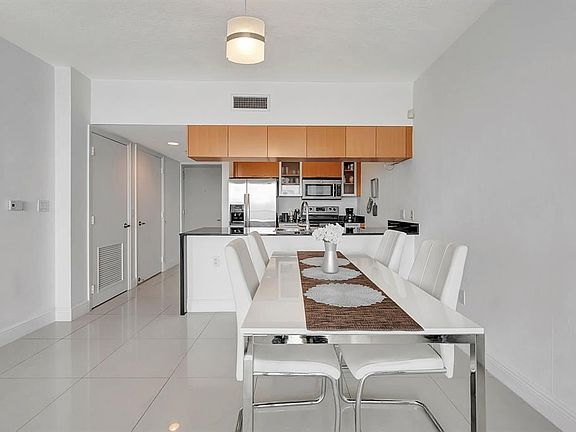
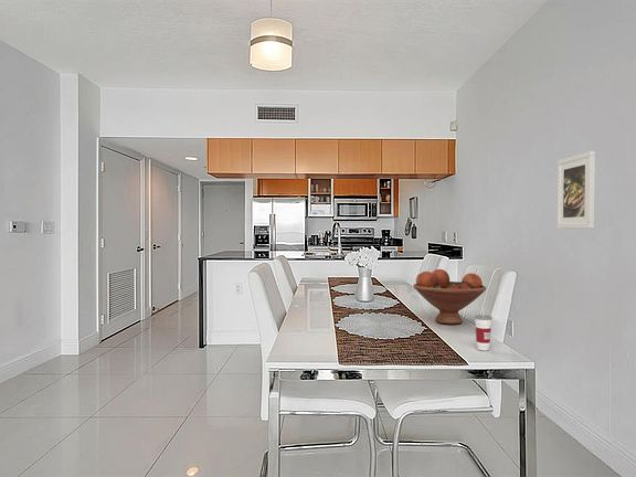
+ cup (483, 327)
+ fruit bowl (448, 296)
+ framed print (574, 192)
